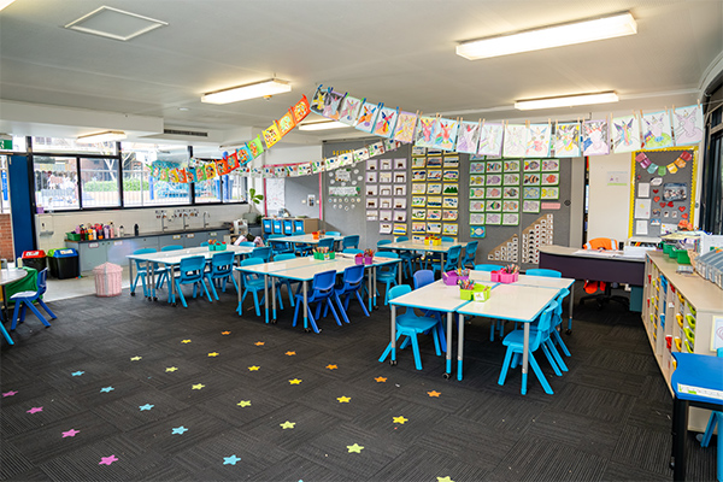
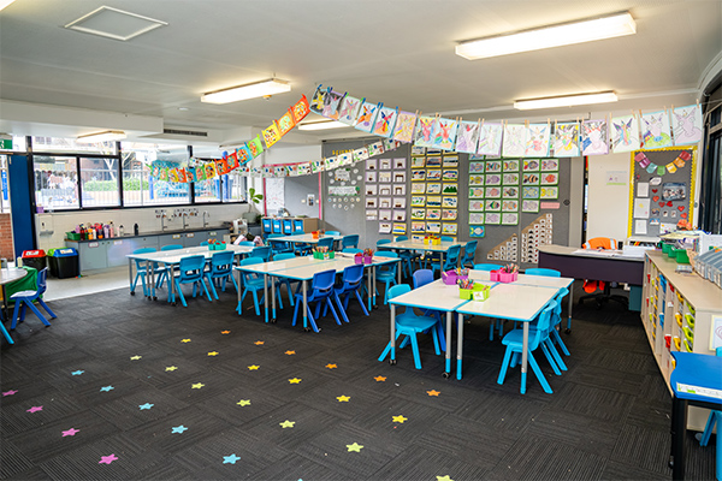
- trash can (107, 277)
